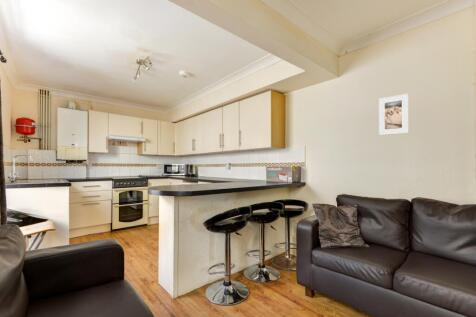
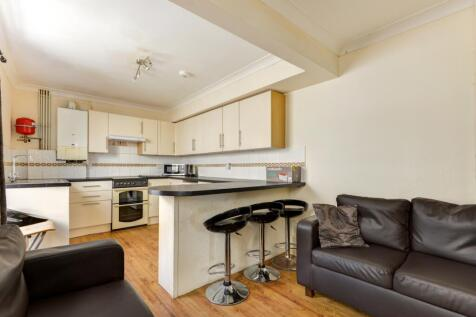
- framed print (393, 115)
